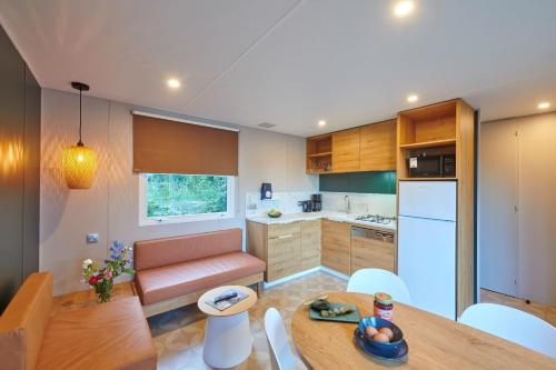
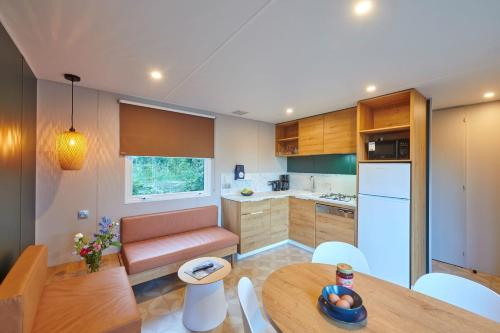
- platter (330, 308)
